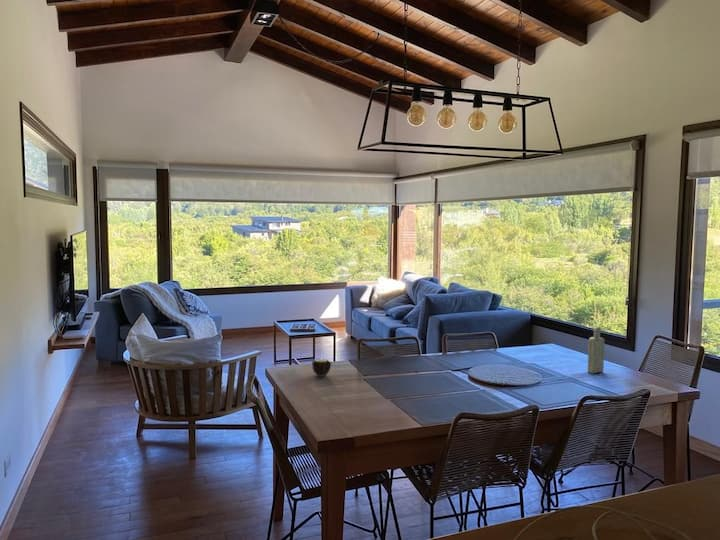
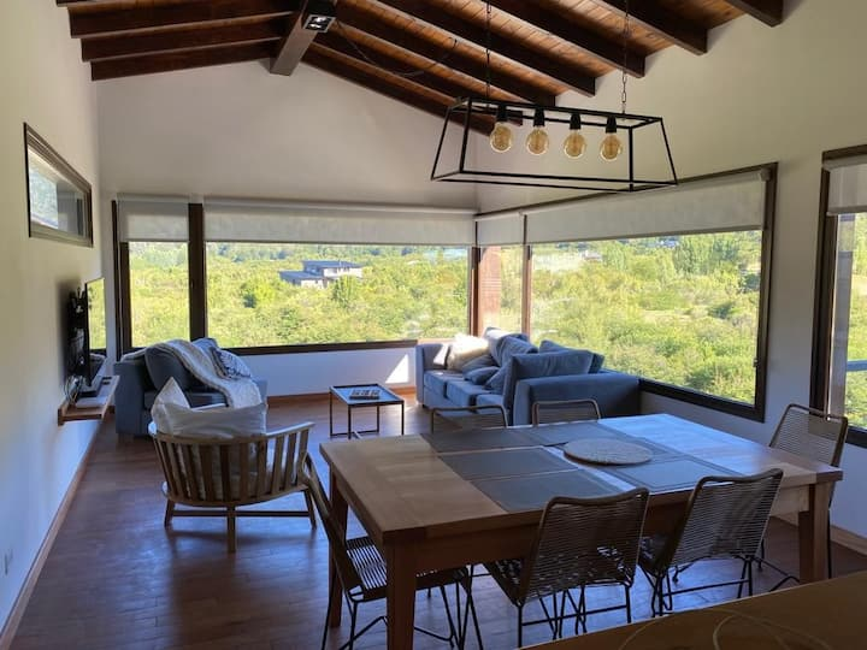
- bottle (596, 349)
- candle (321, 366)
